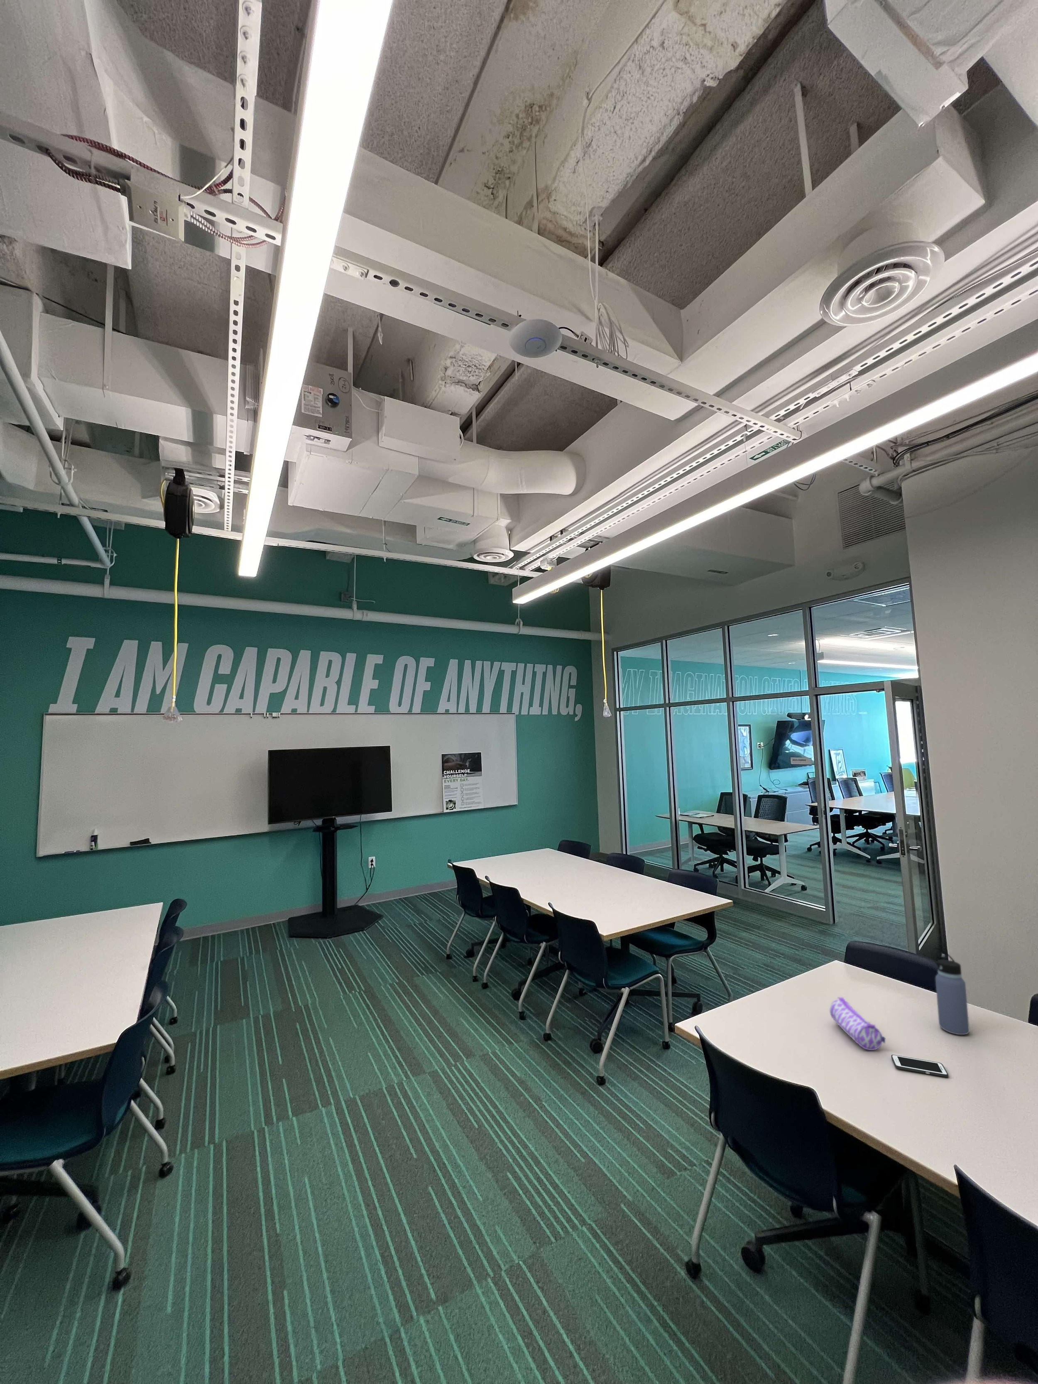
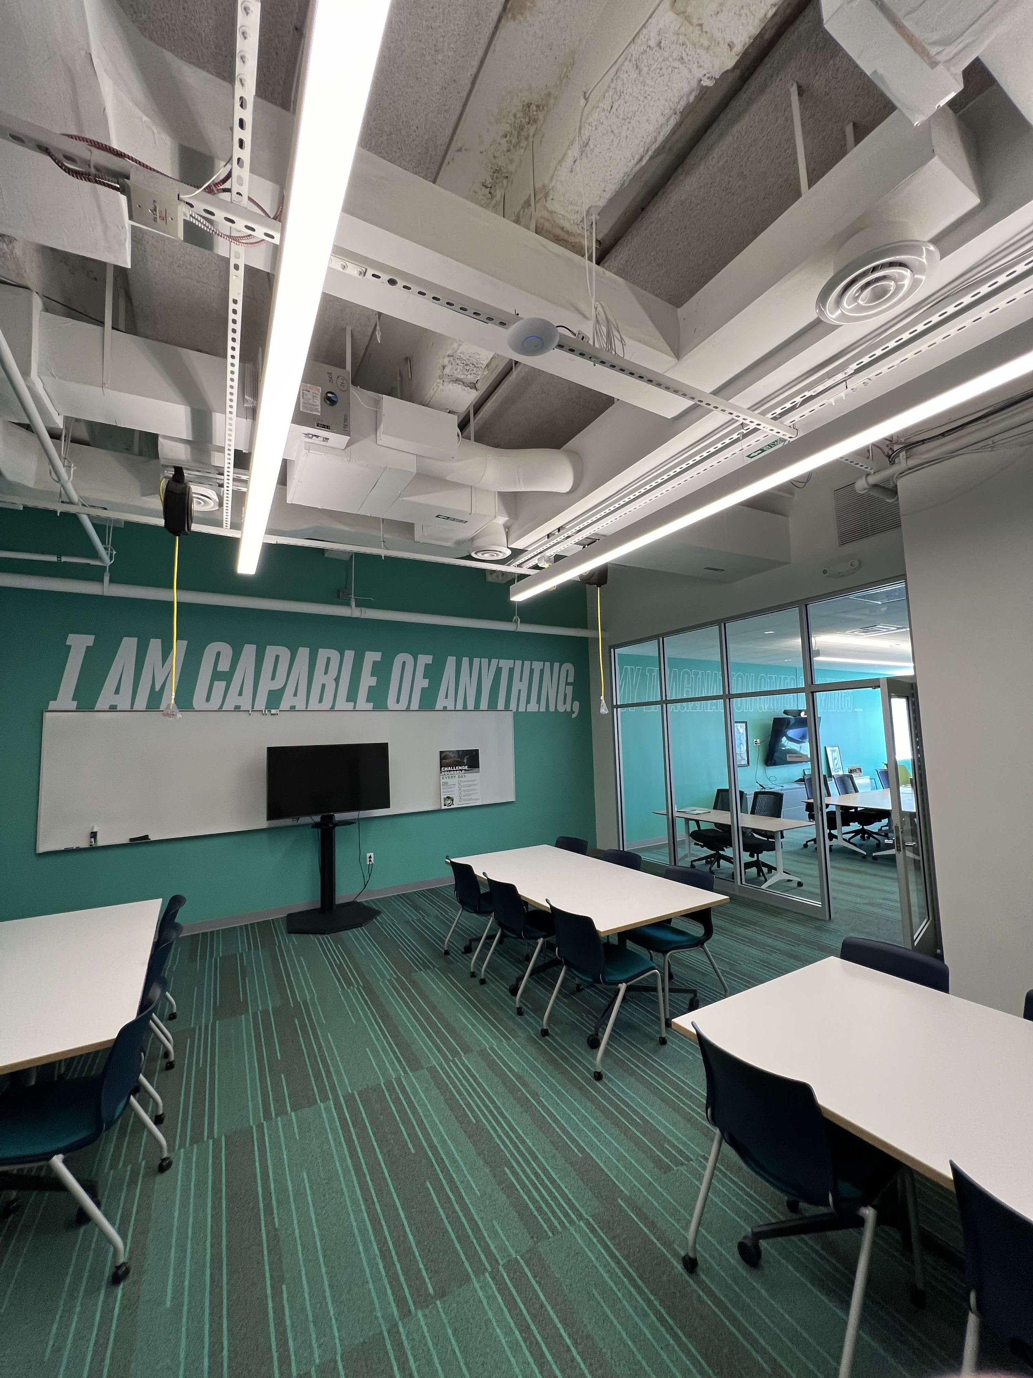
- cell phone (919, 1066)
- water bottle (950, 990)
- pencil case (855, 1023)
